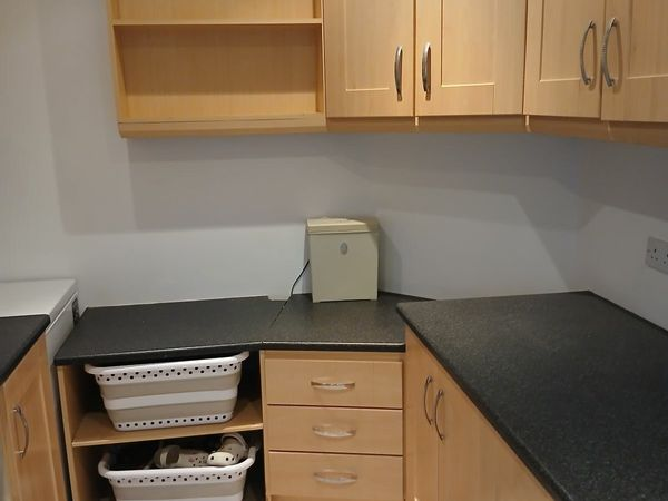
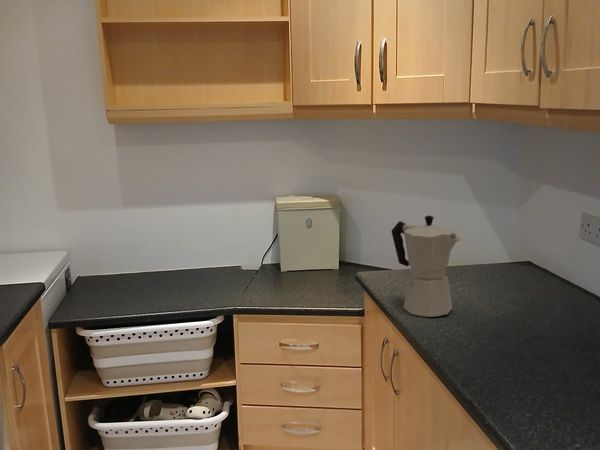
+ moka pot (424, 262)
